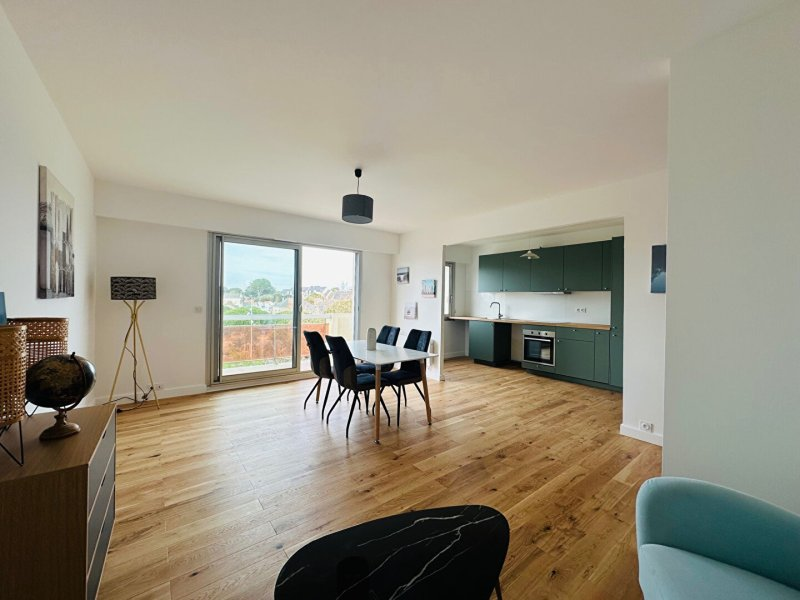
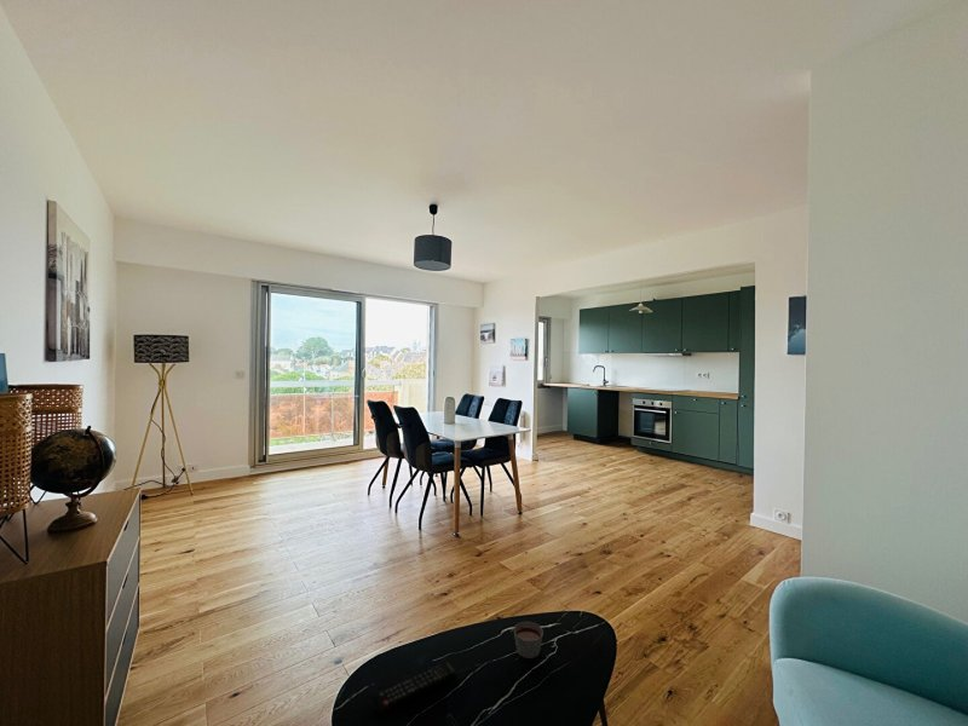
+ remote control (416, 685)
+ candle (528, 640)
